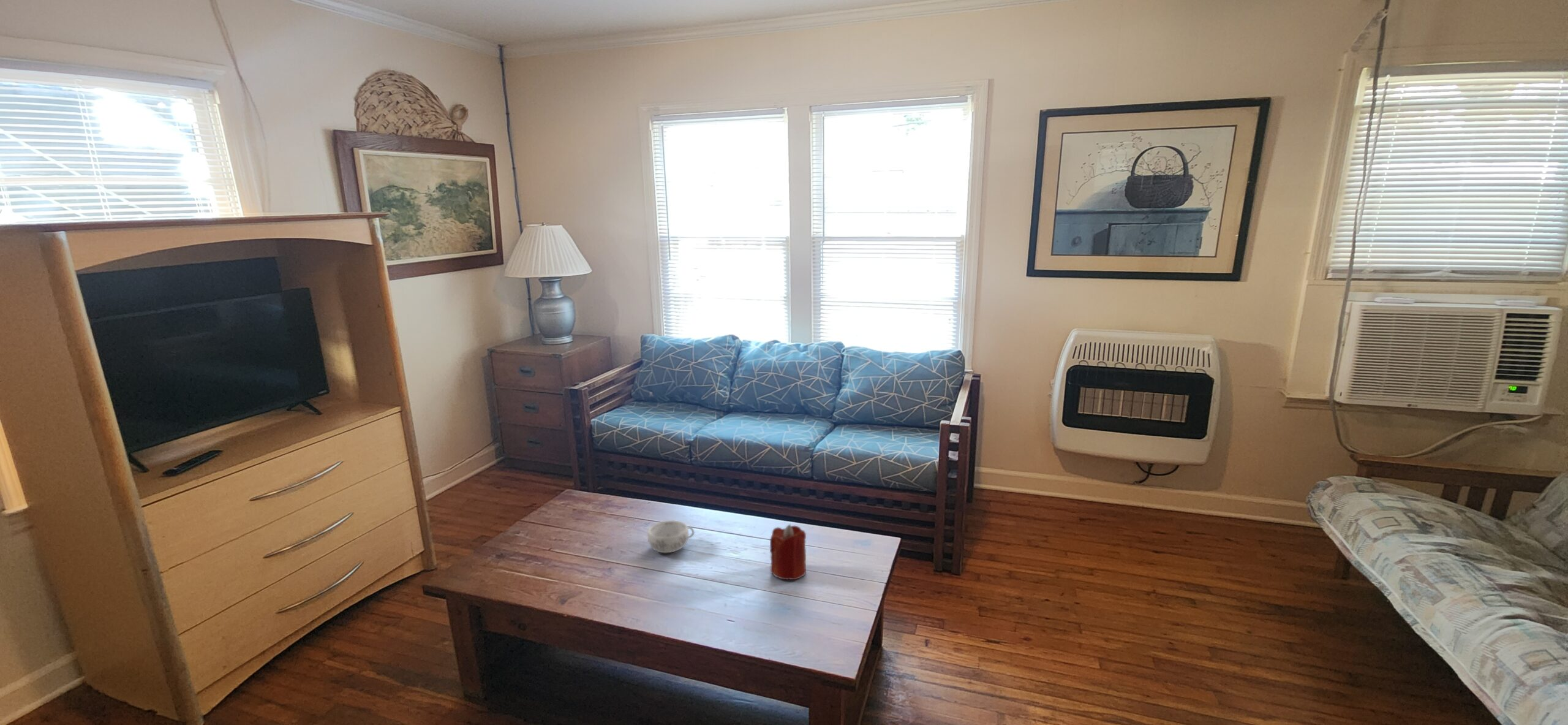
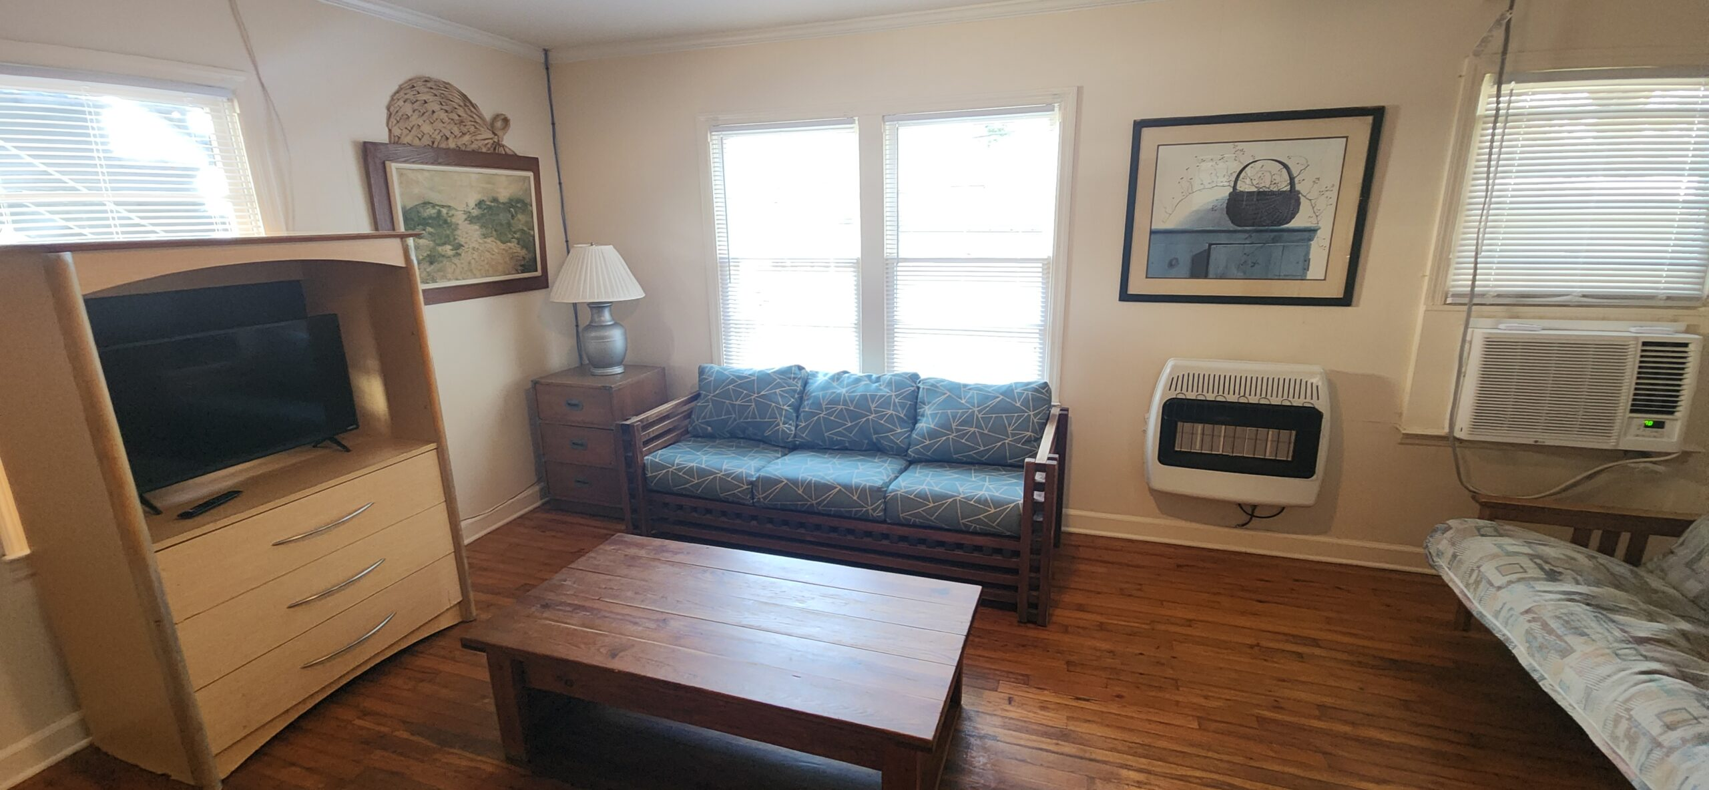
- decorative bowl (671, 537)
- candle (788, 548)
